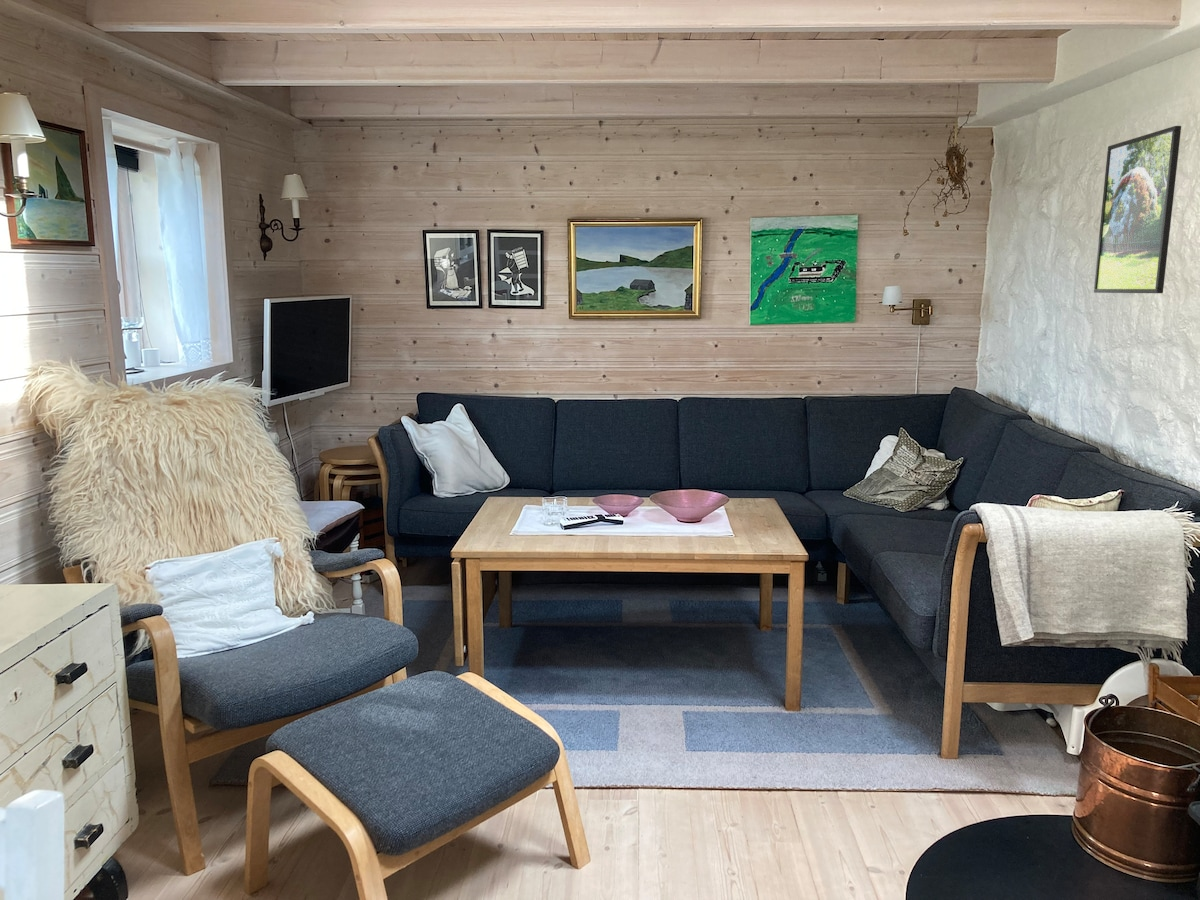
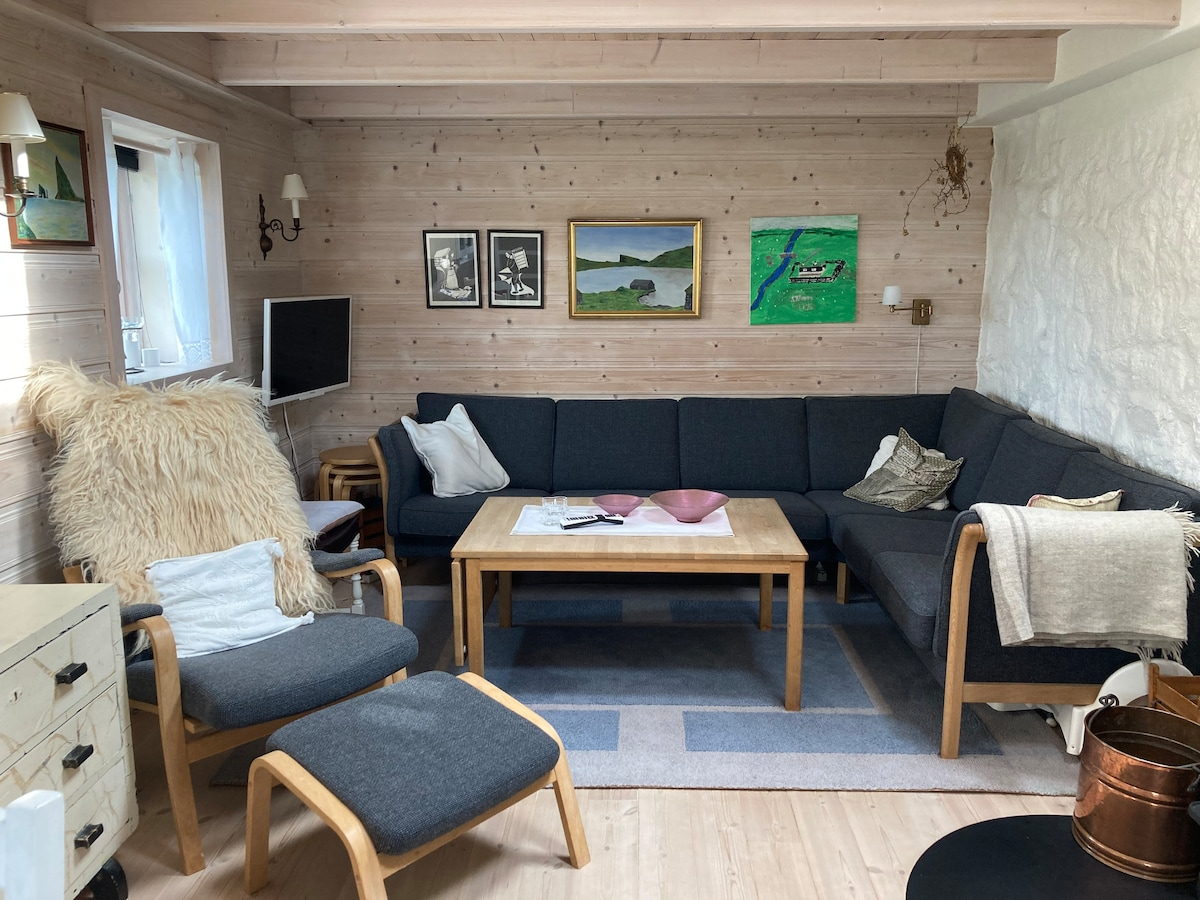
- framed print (1133, 215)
